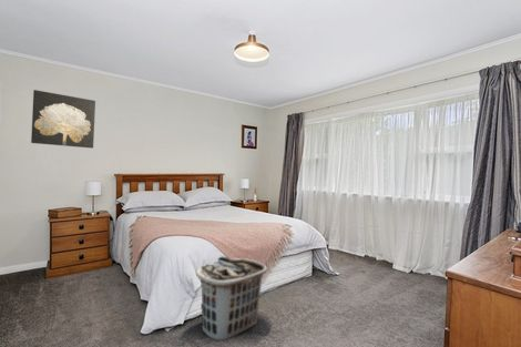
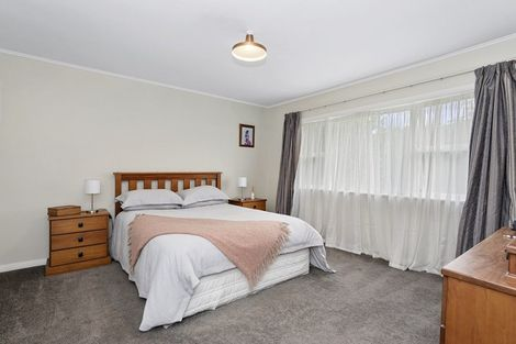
- clothes hamper (232, 290)
- wall art (64, 120)
